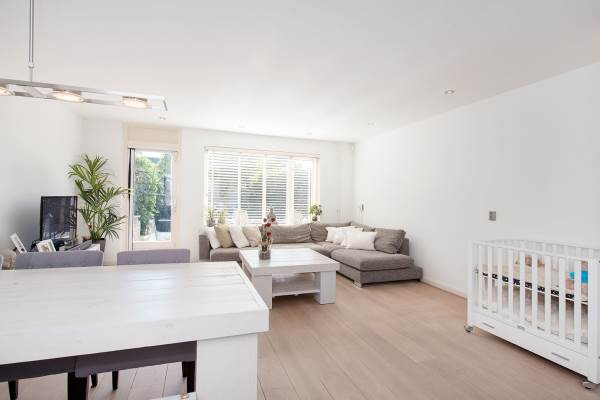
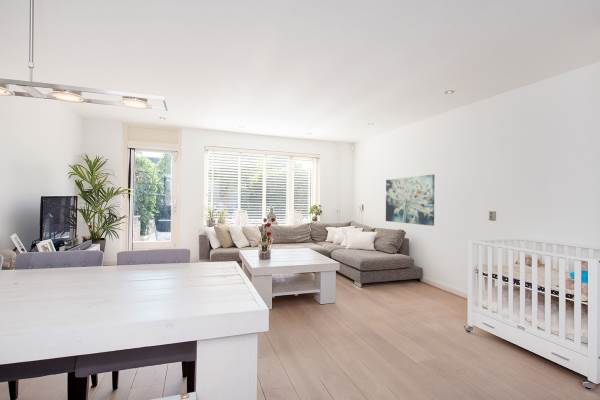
+ wall art (407, 200)
